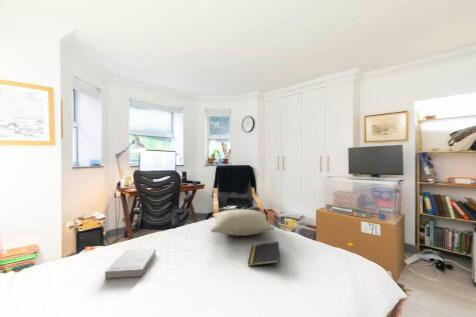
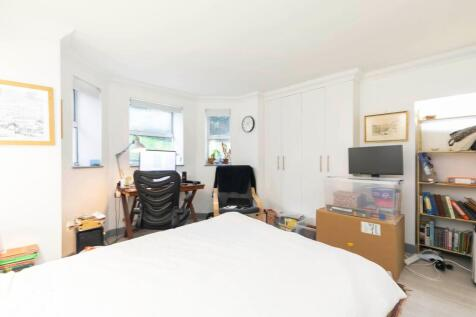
- pillow (240, 220)
- notepad (264, 252)
- book (133, 261)
